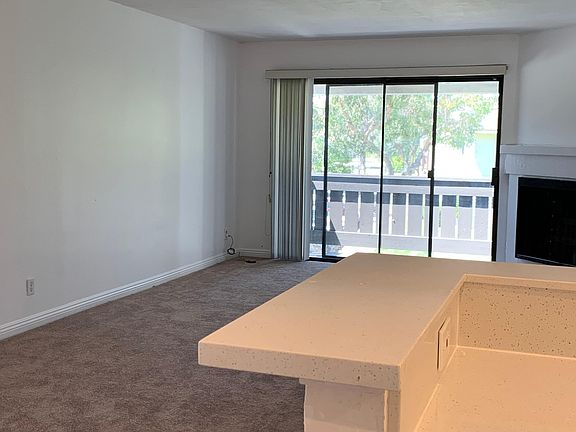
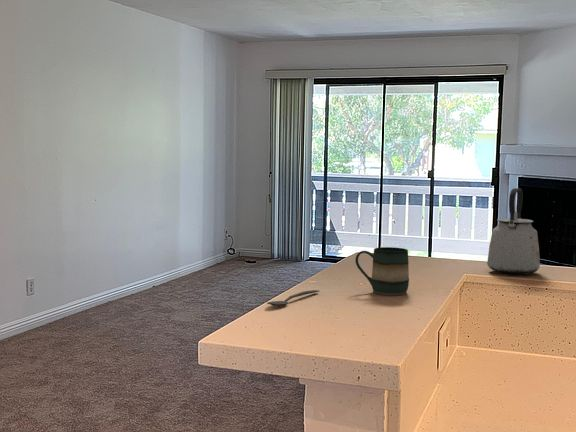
+ spoon (294, 296)
+ kettle (516, 229)
+ mug (382, 270)
